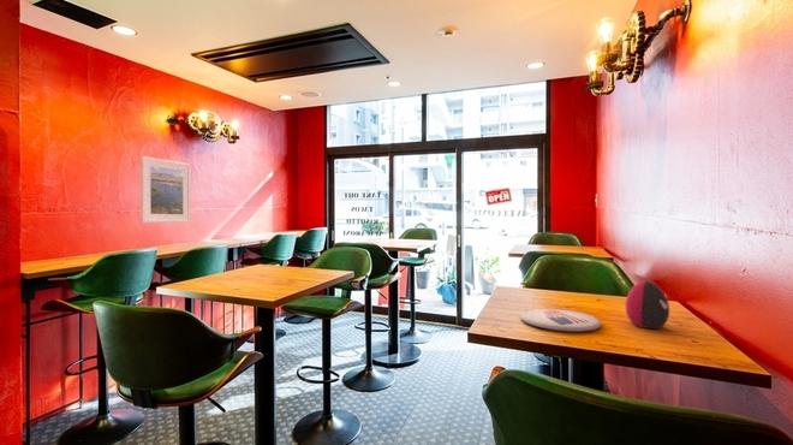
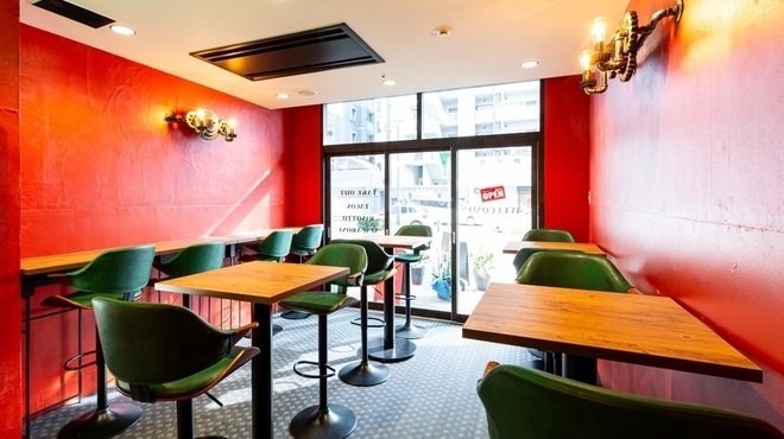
- decorative egg (646, 302)
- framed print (167, 191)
- plate (559, 318)
